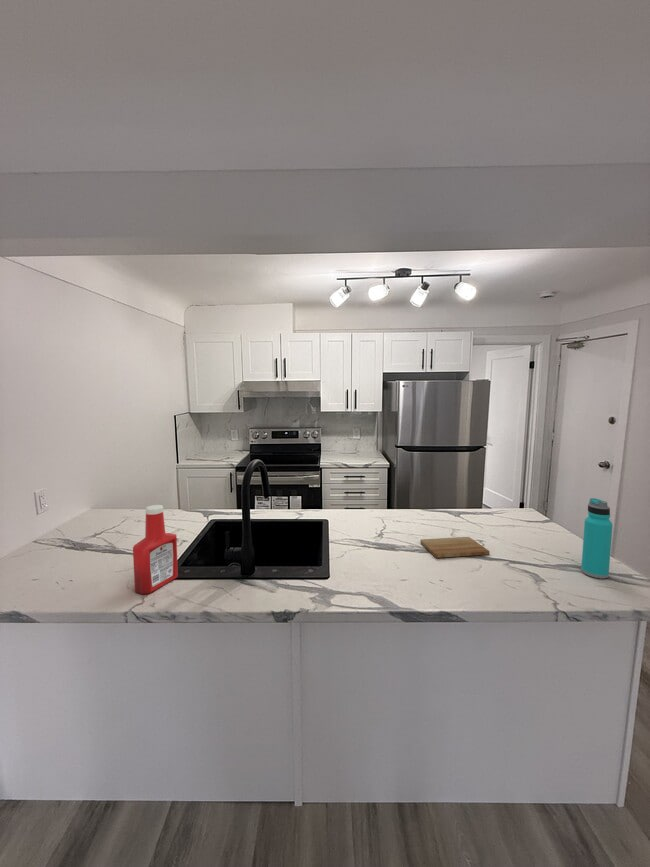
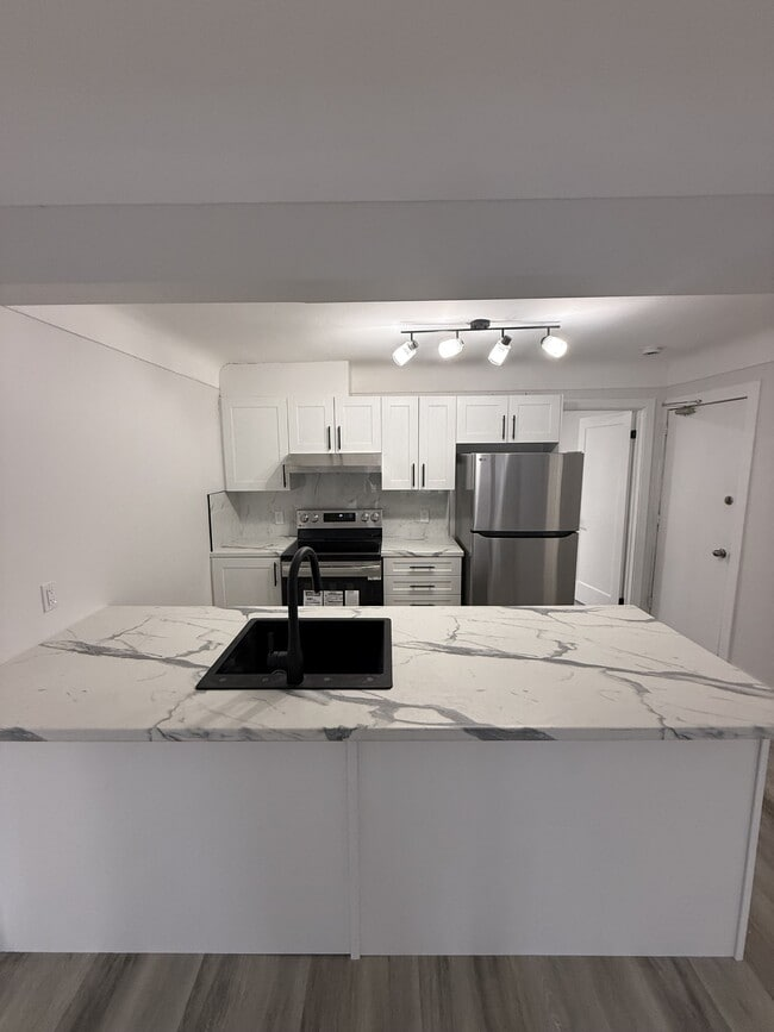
- cutting board (453, 546)
- soap bottle (155, 545)
- water bottle (597, 537)
